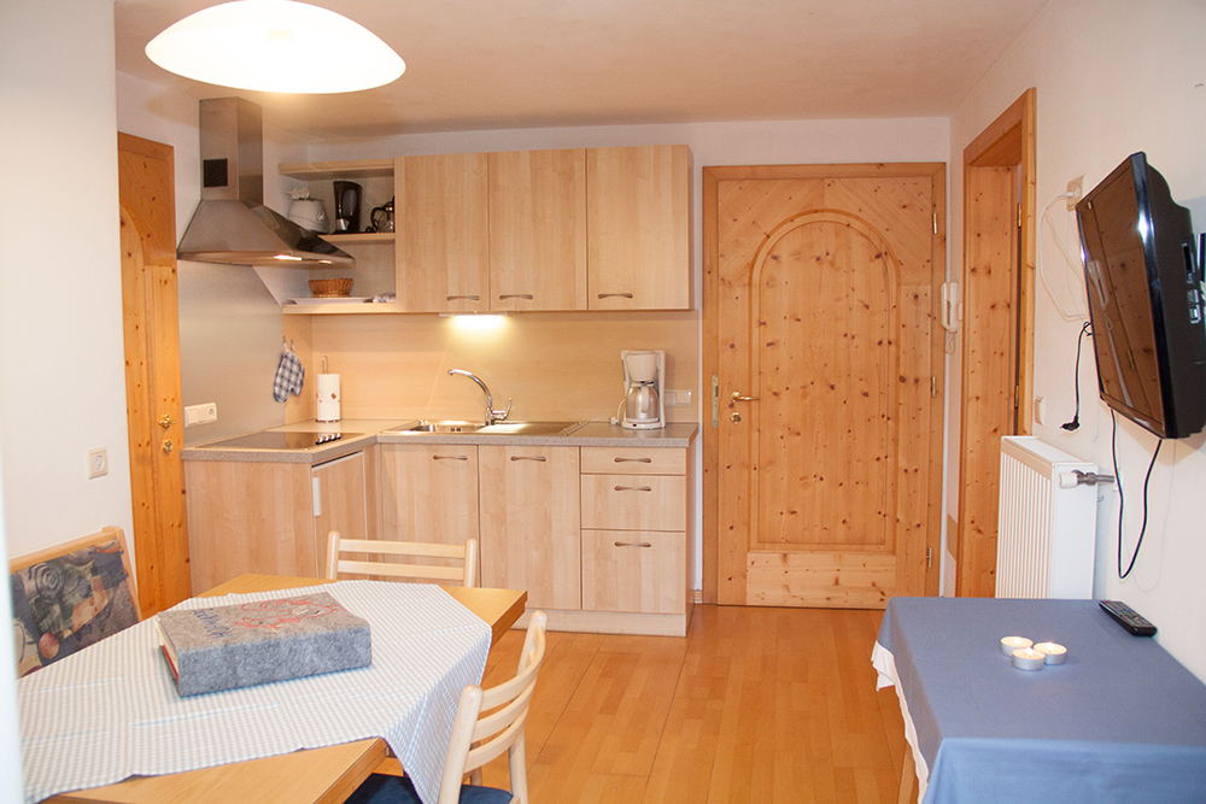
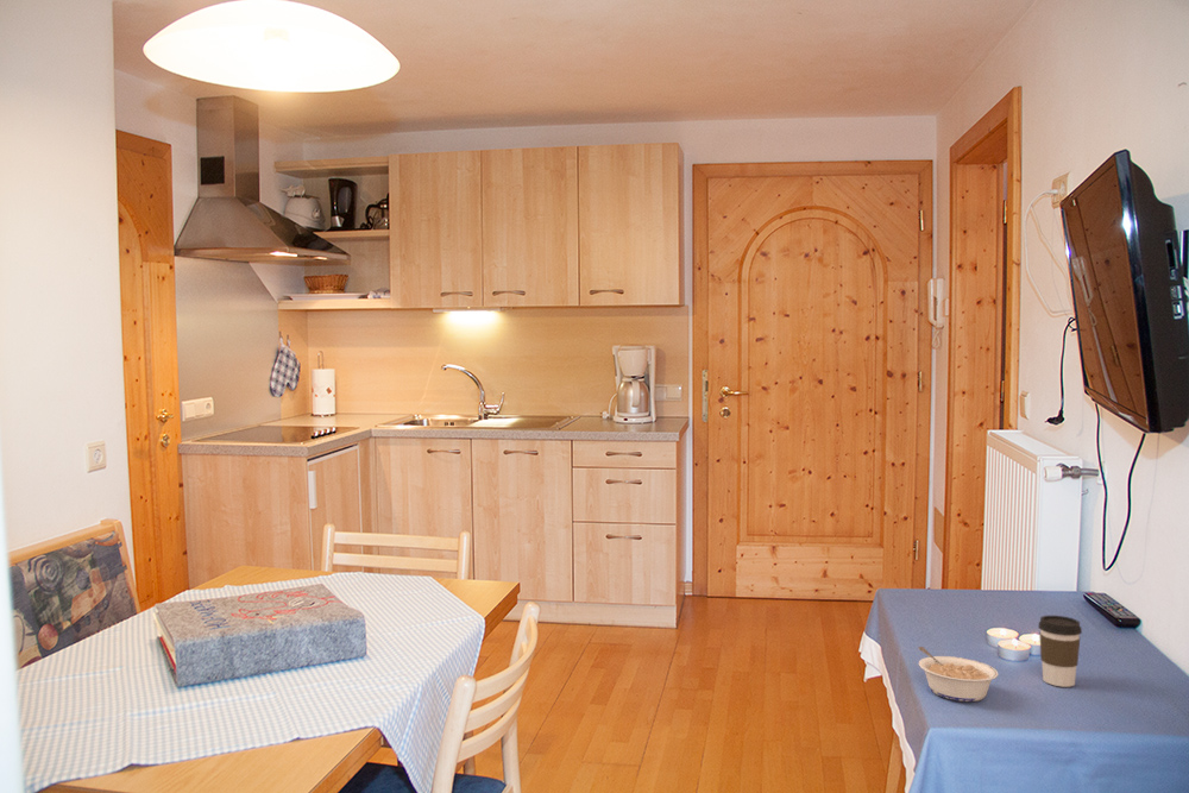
+ legume (954, 676)
+ coffee cup (1059, 650)
